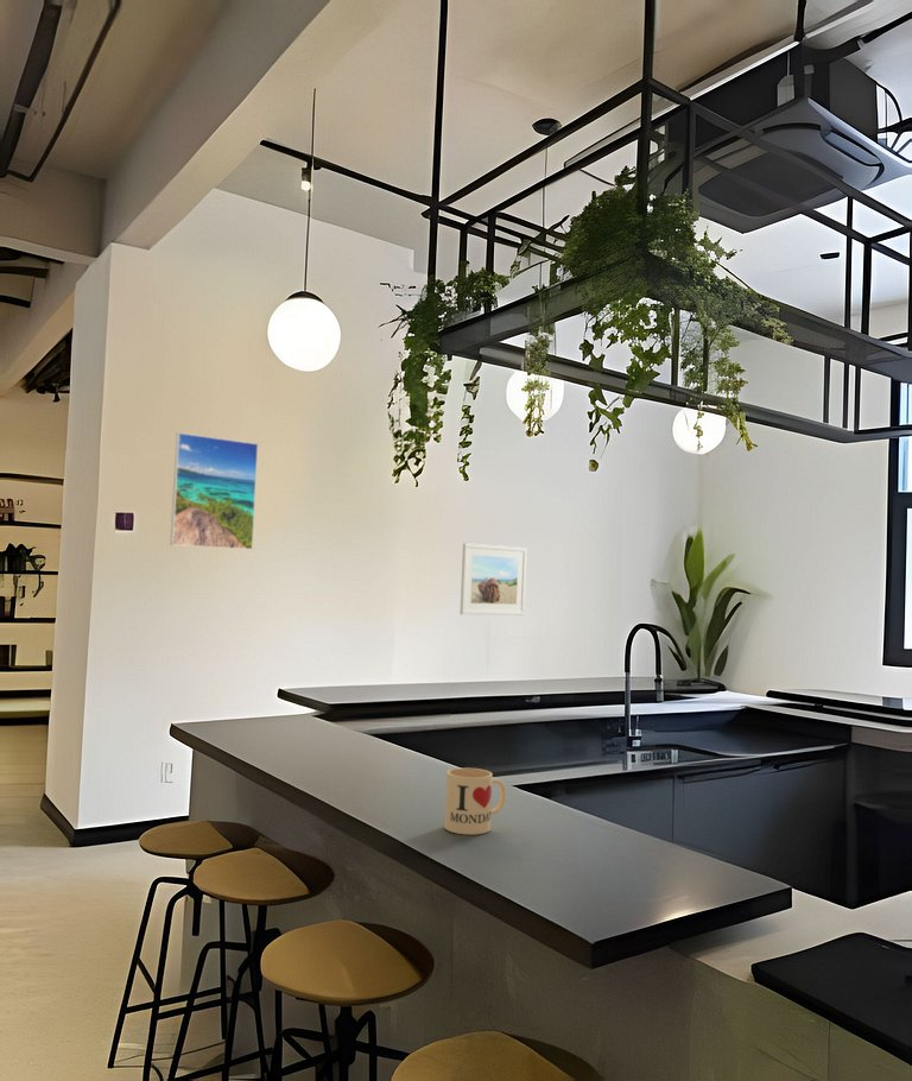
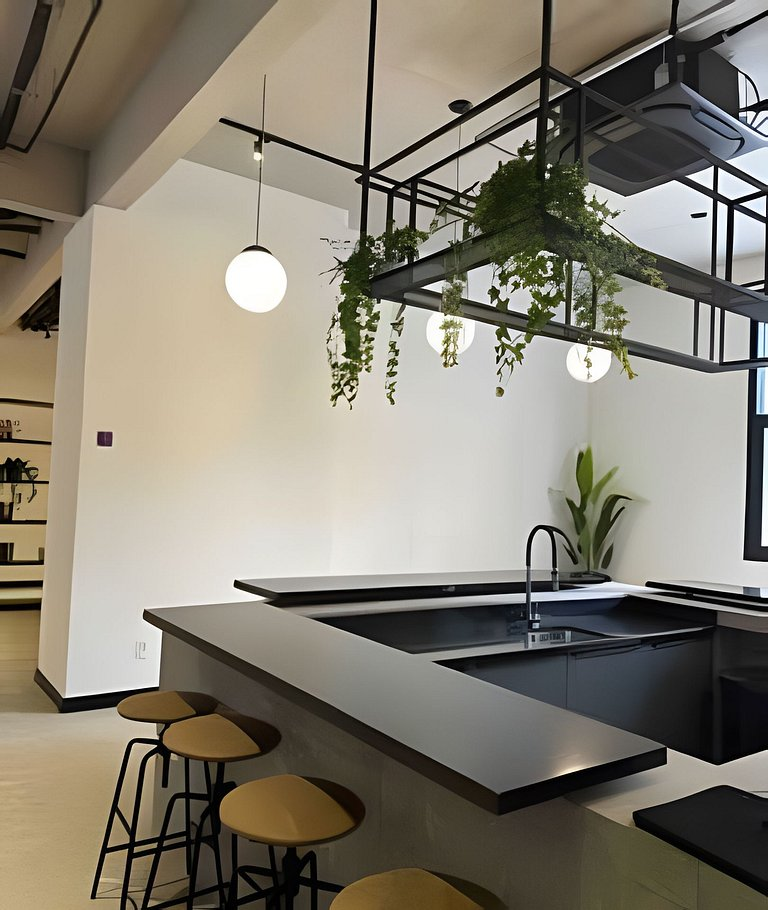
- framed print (215, 492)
- mug (476, 799)
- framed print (494, 580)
